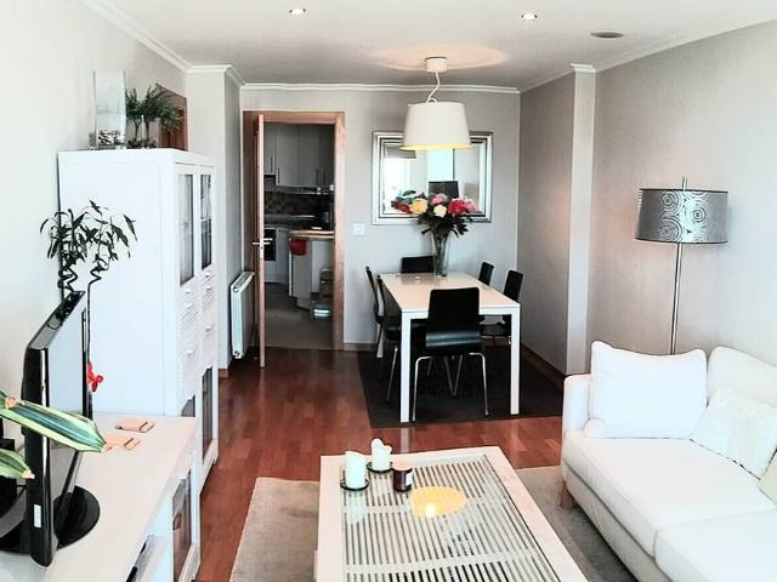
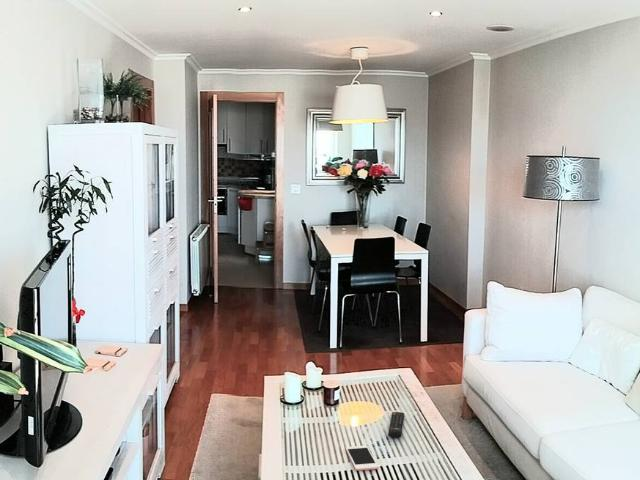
+ remote control (396, 424)
+ cell phone (361, 457)
